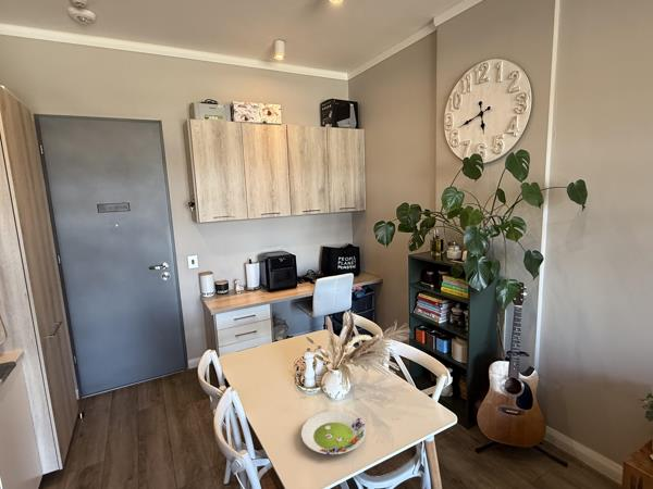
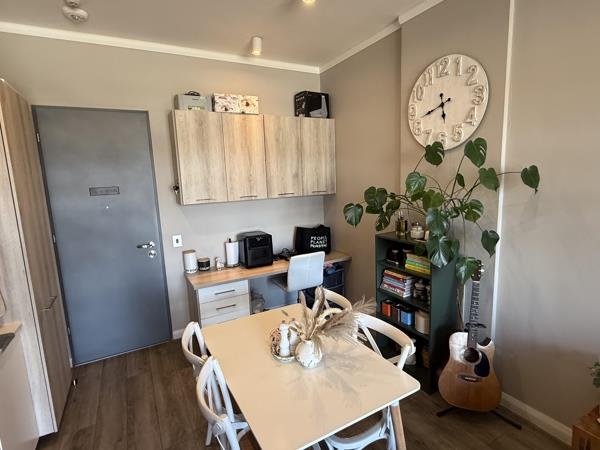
- salad plate (333, 432)
